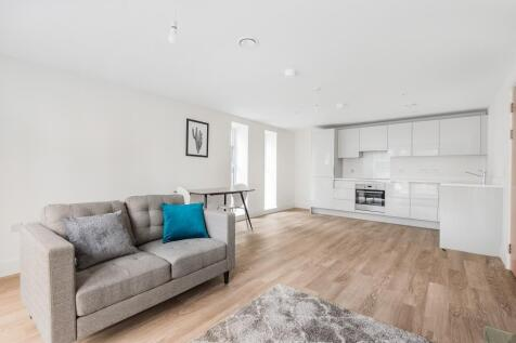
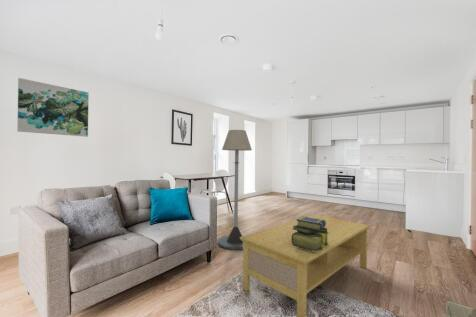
+ wall art (56, 110)
+ stack of books (310, 231)
+ floor lamp (236, 186)
+ coffee table (310, 253)
